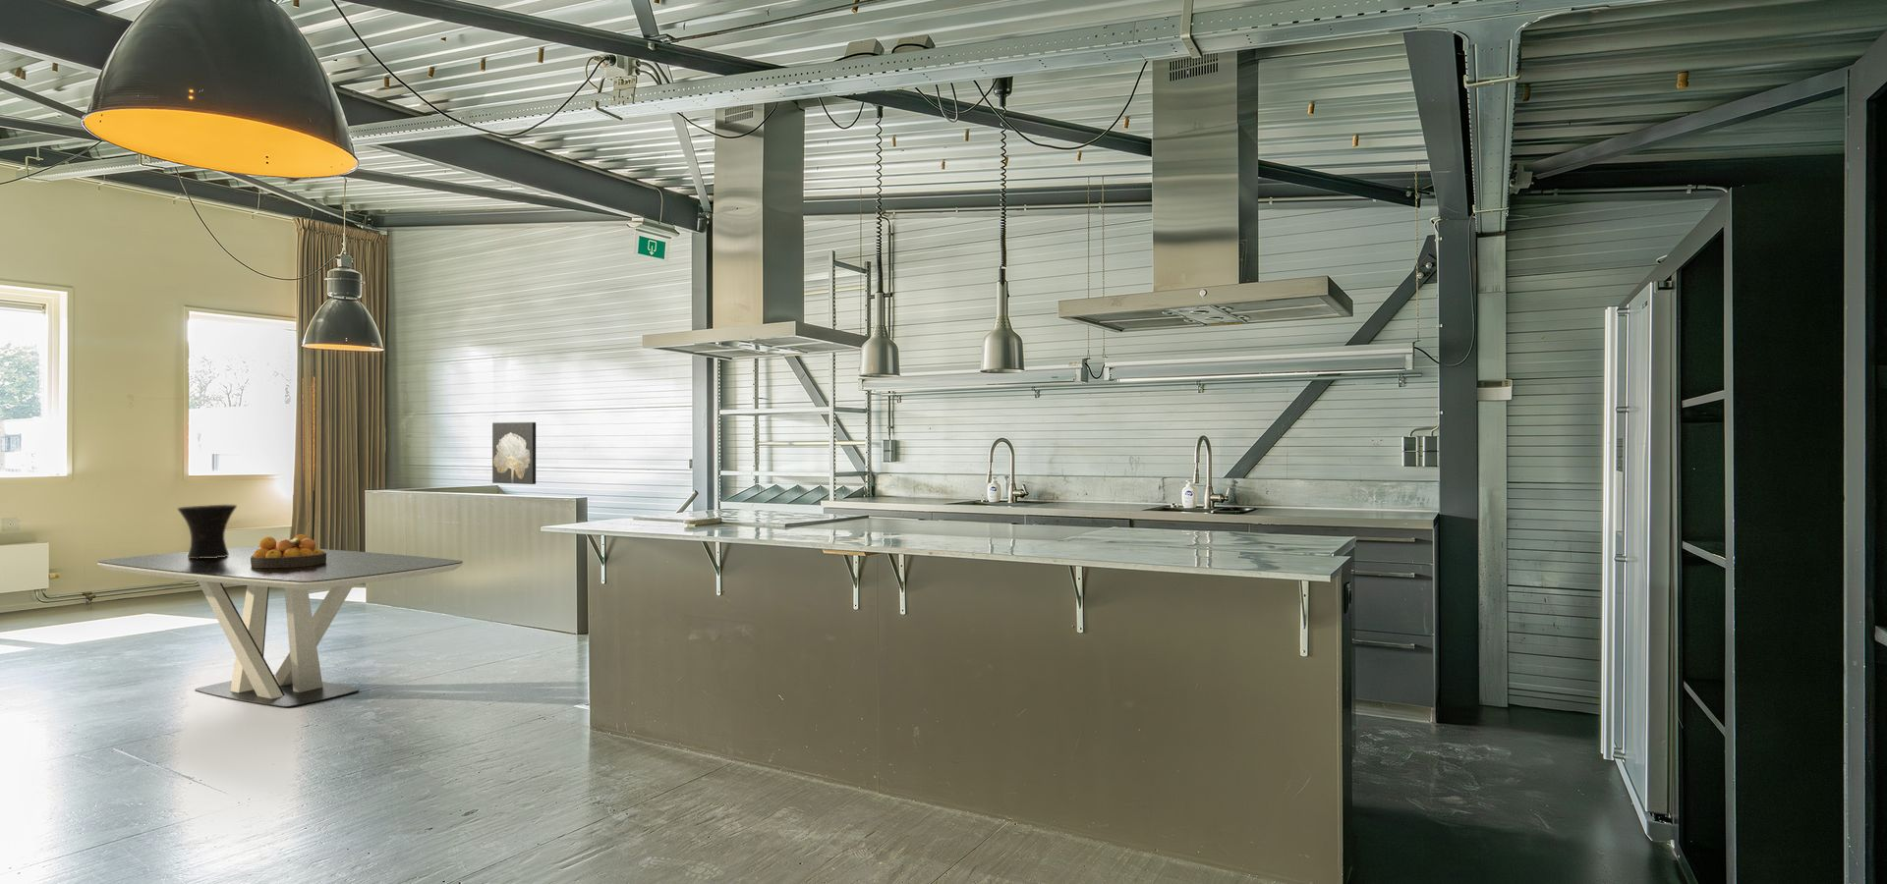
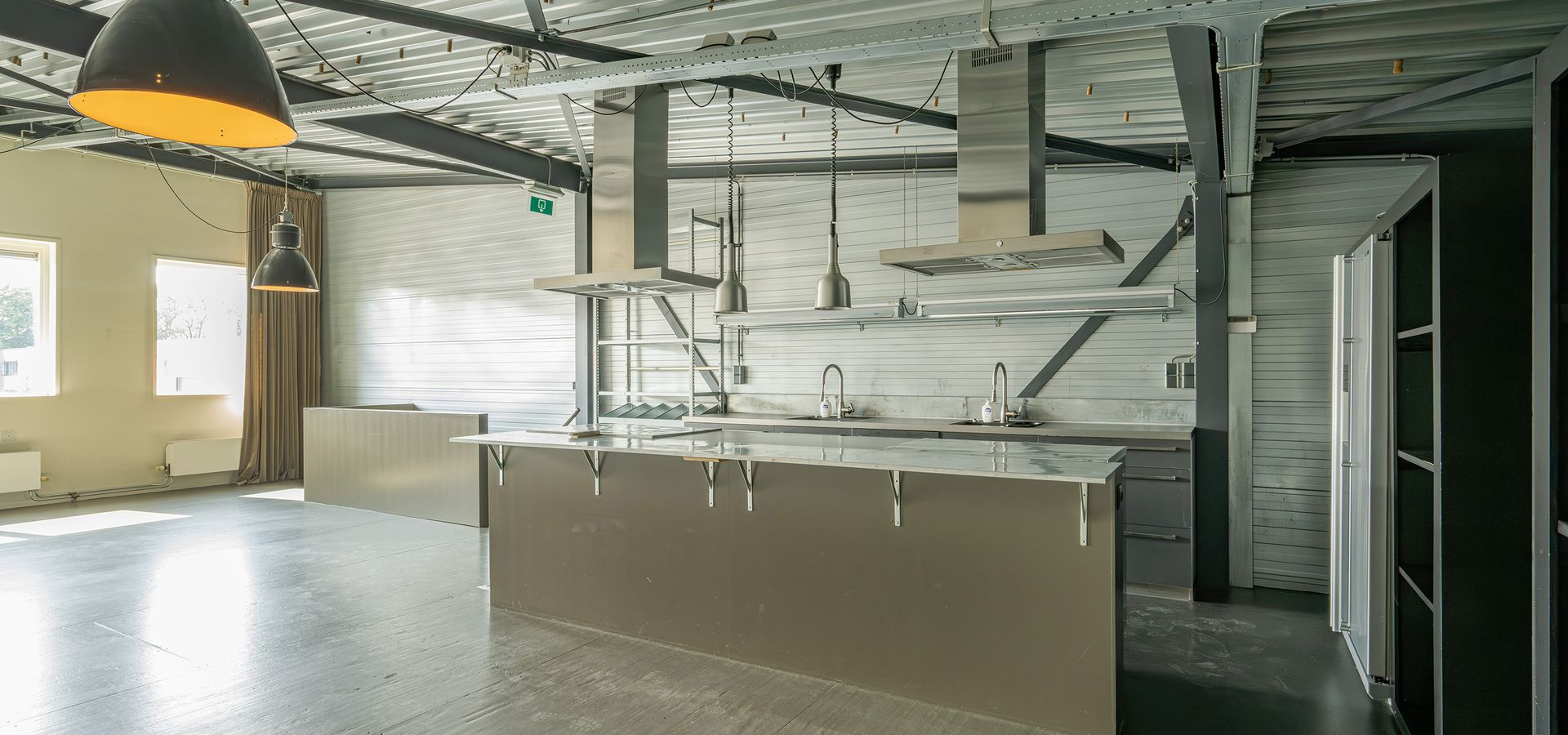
- vase (207, 530)
- wall art (514, 452)
- fruit bowl (289, 550)
- dining table (288, 625)
